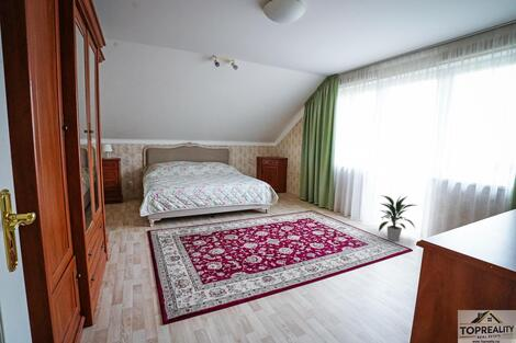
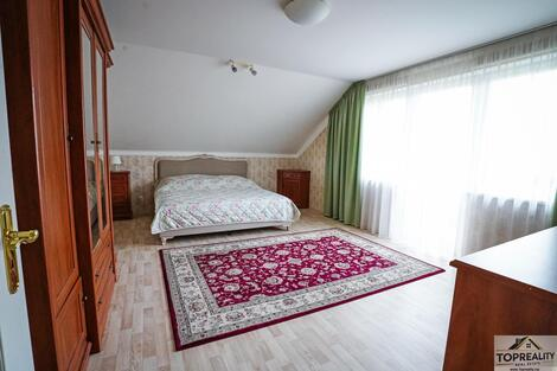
- indoor plant (393, 216)
